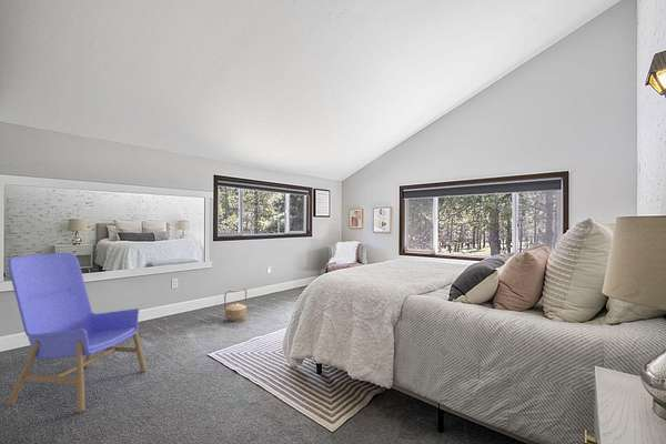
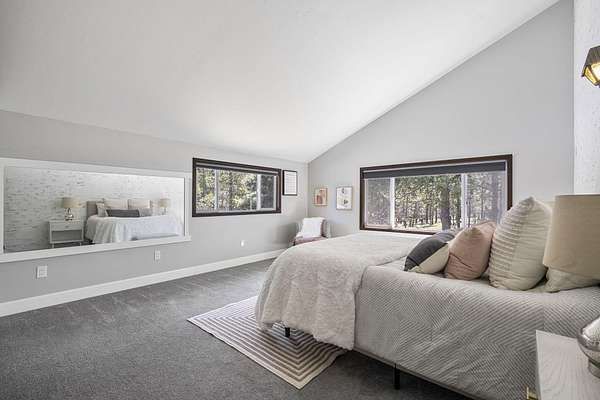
- basket (235, 304)
- armchair (74, 320)
